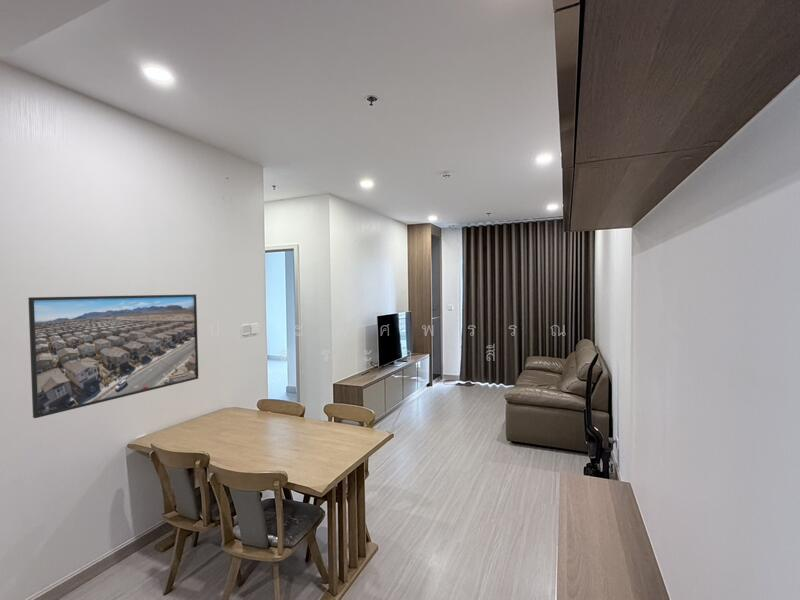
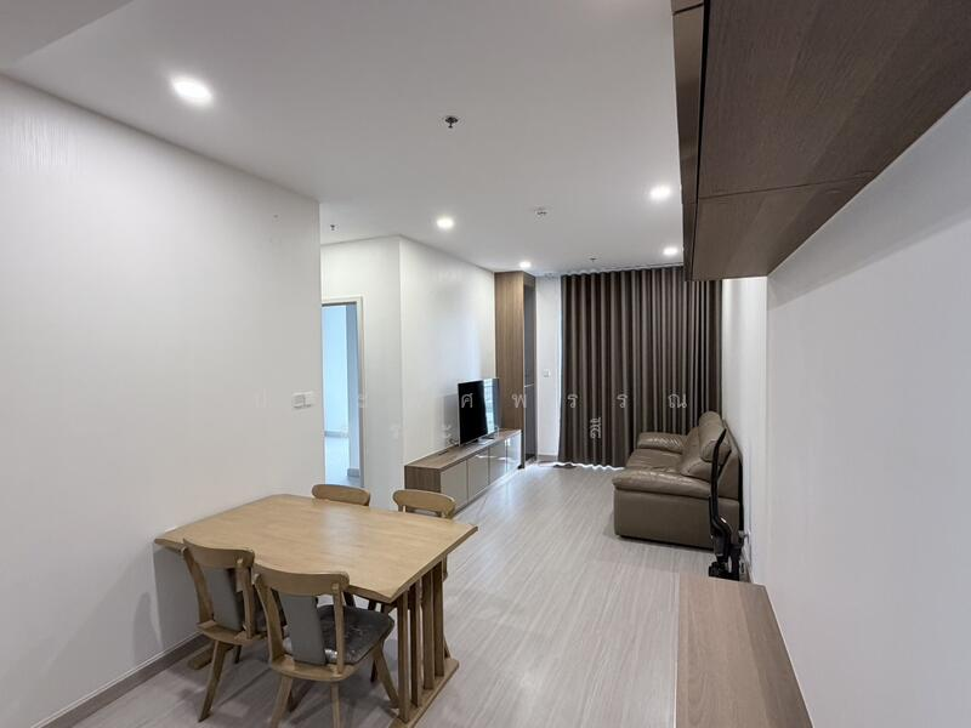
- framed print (128, 345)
